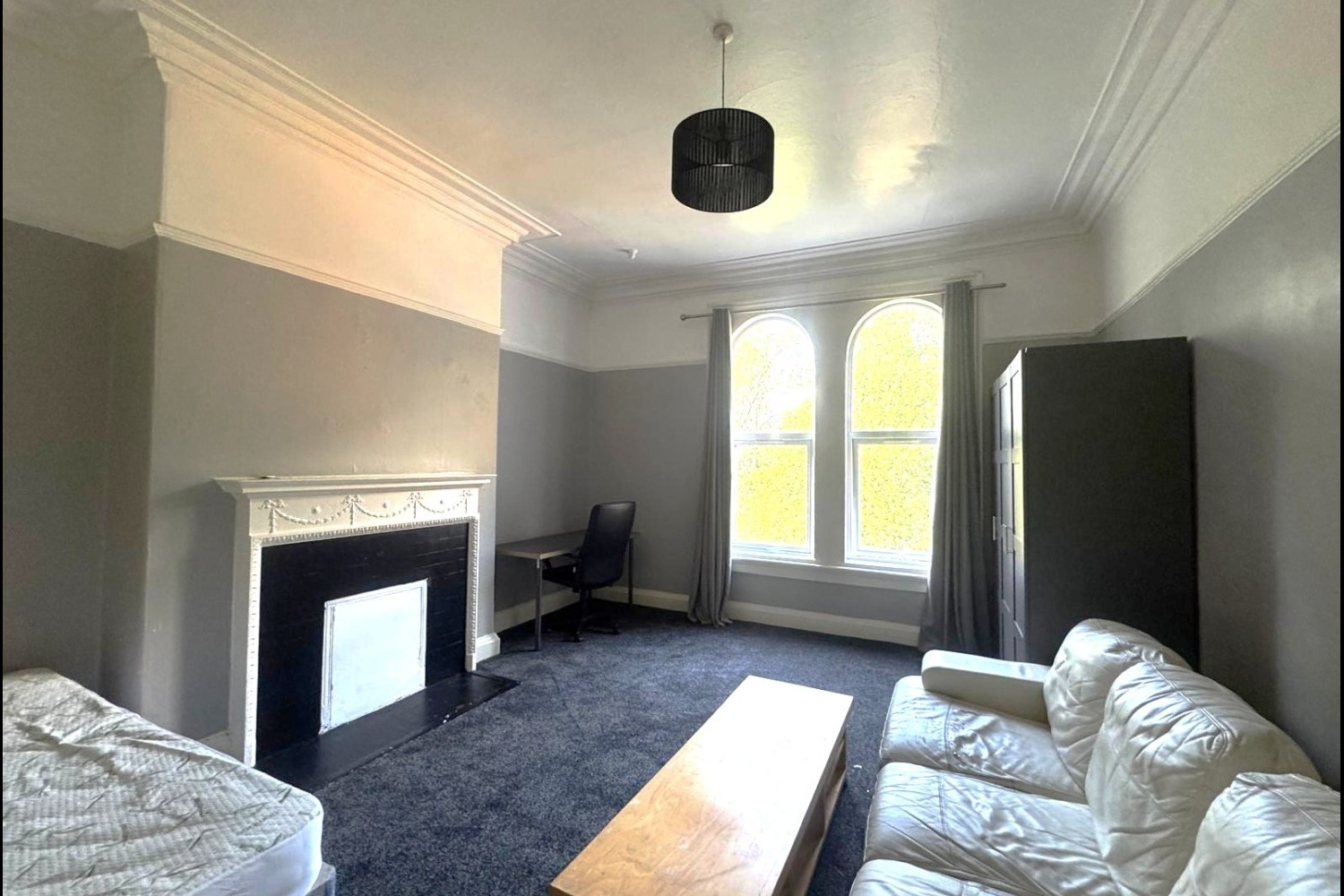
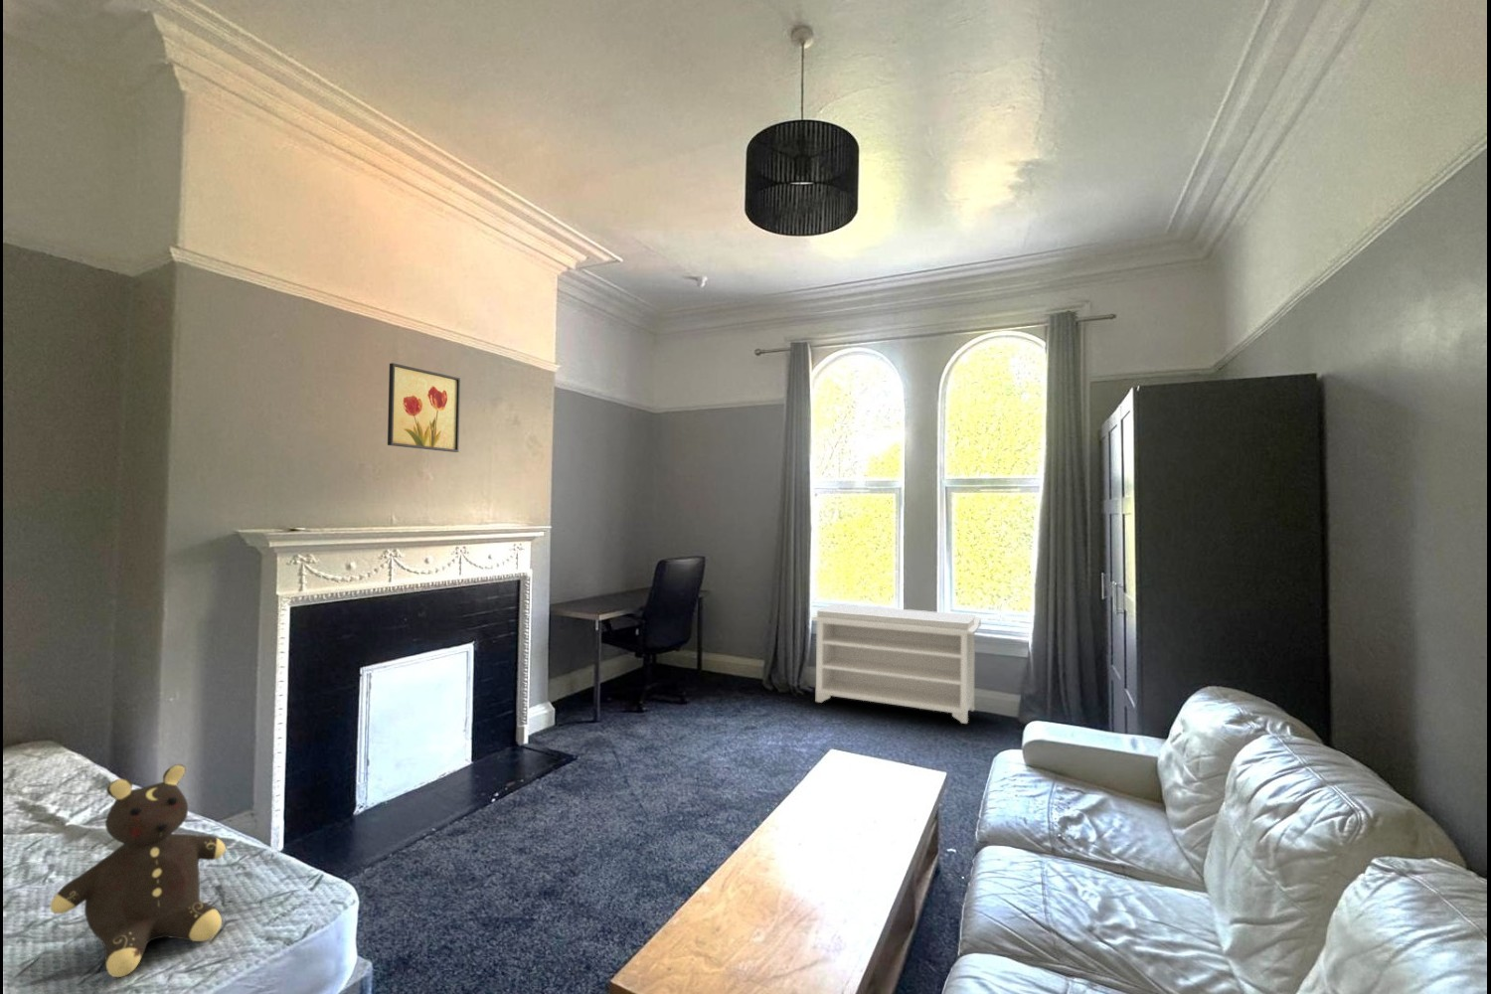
+ teddy bear (154, 859)
+ bench (894, 658)
+ wall art (425, 409)
